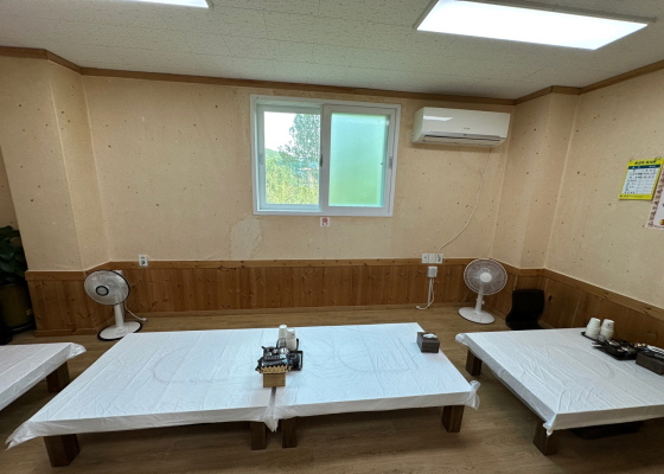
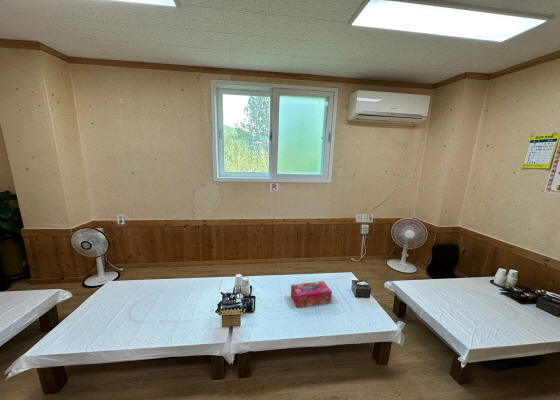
+ tissue box (310, 293)
